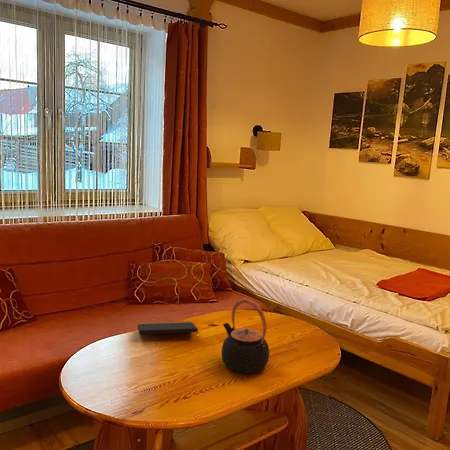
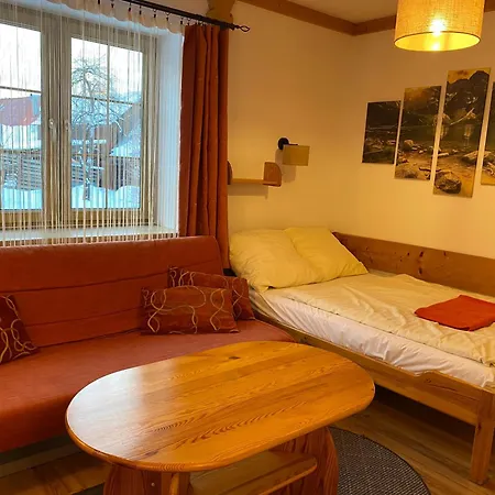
- notepad (166, 327)
- teapot (243, 330)
